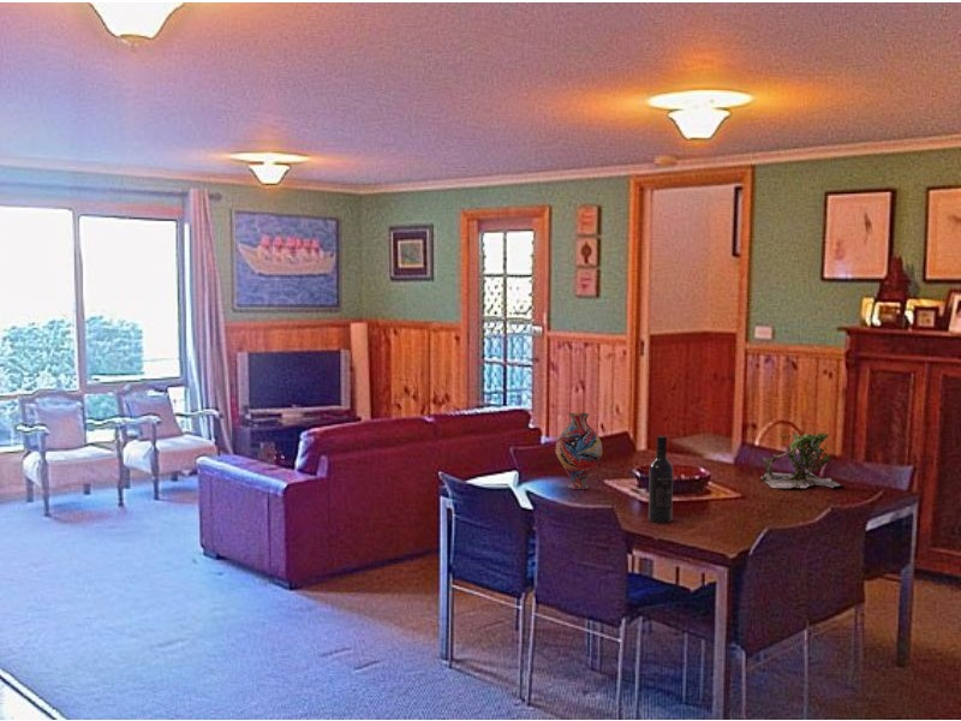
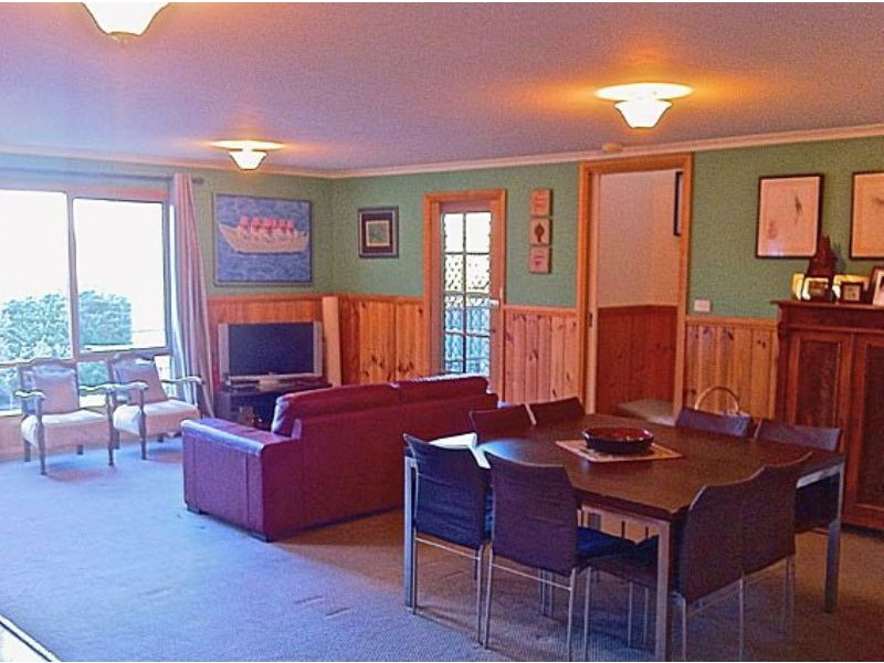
- plant (799, 458)
- vase (578, 451)
- wine bottle (661, 478)
